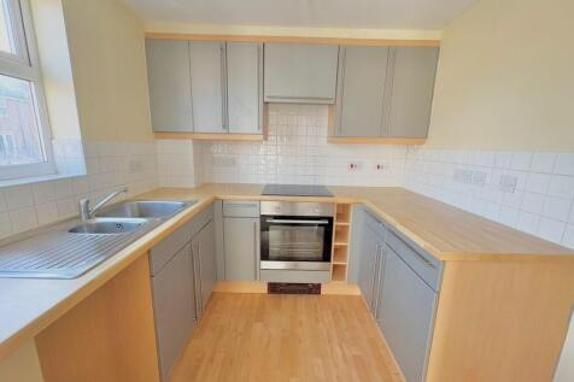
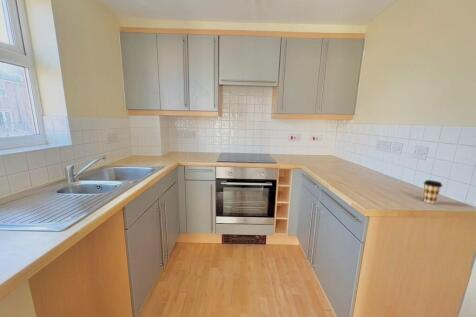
+ coffee cup (431, 192)
